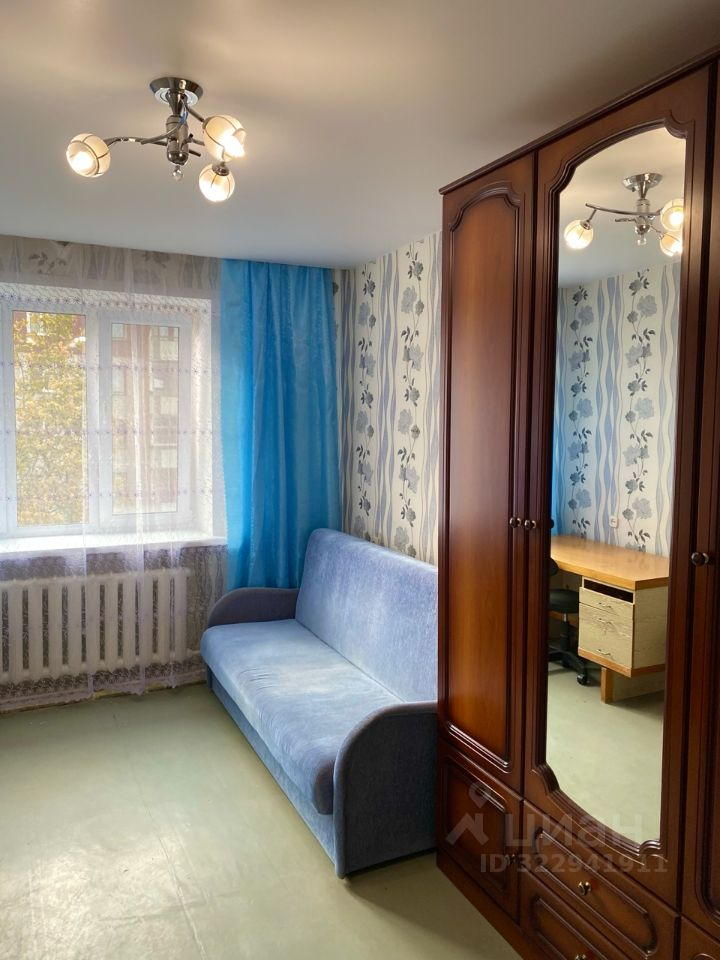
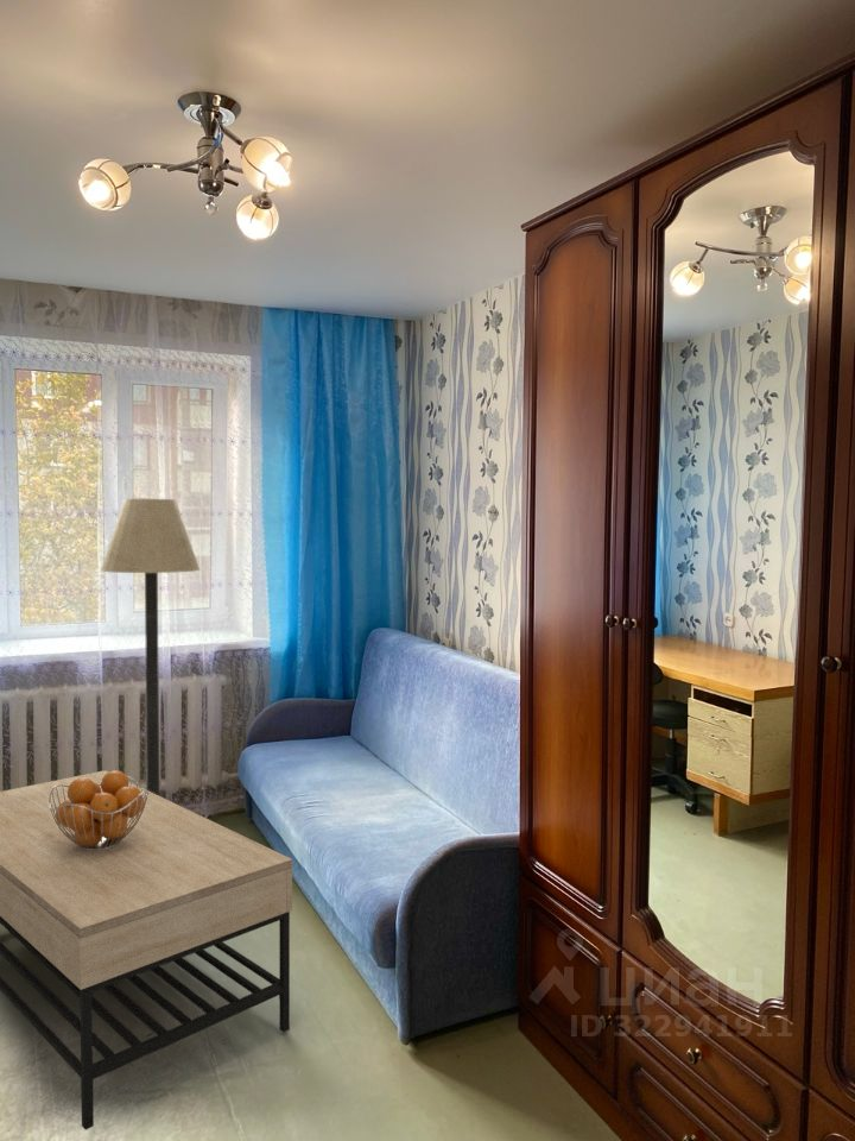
+ coffee table (96, 909)
+ floor lamp (152, 676)
+ fruit basket (99, 808)
